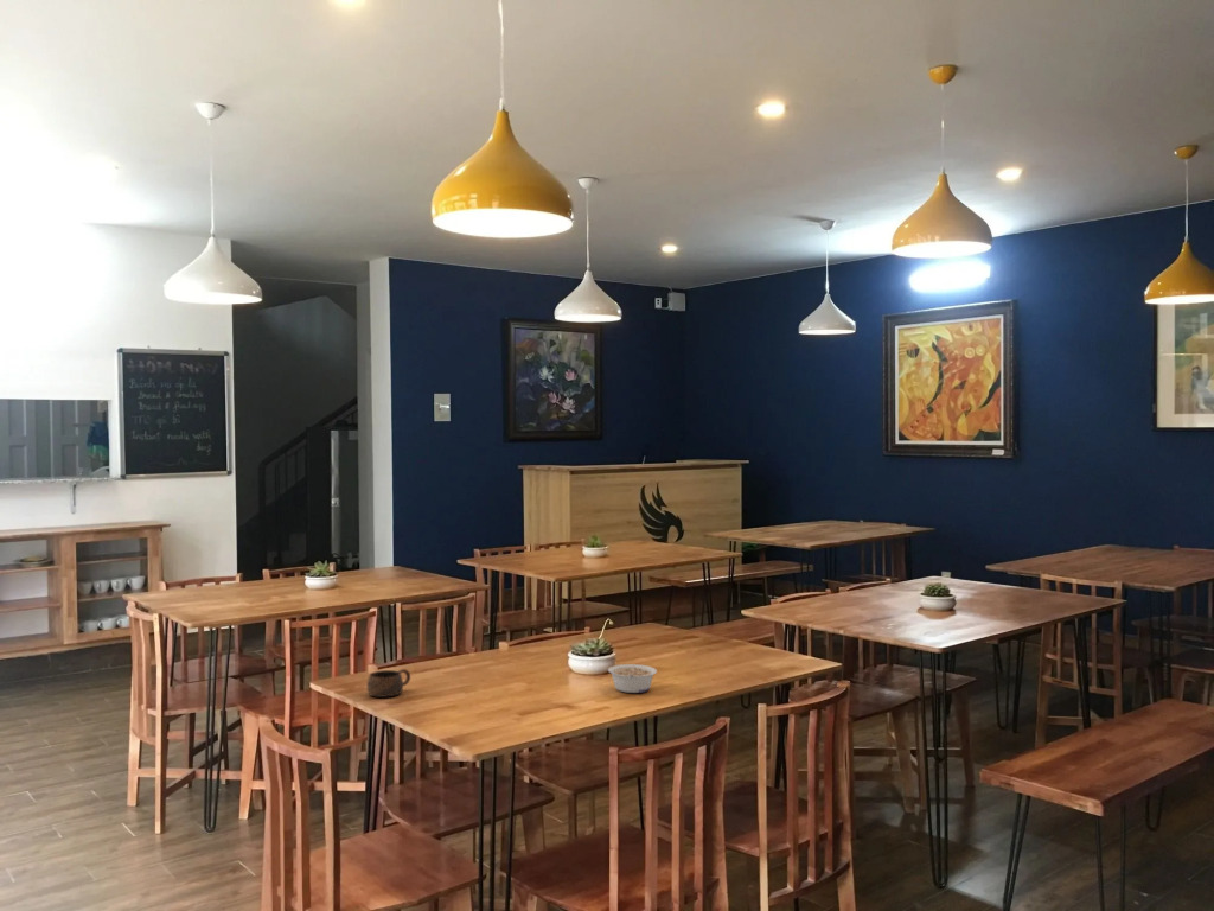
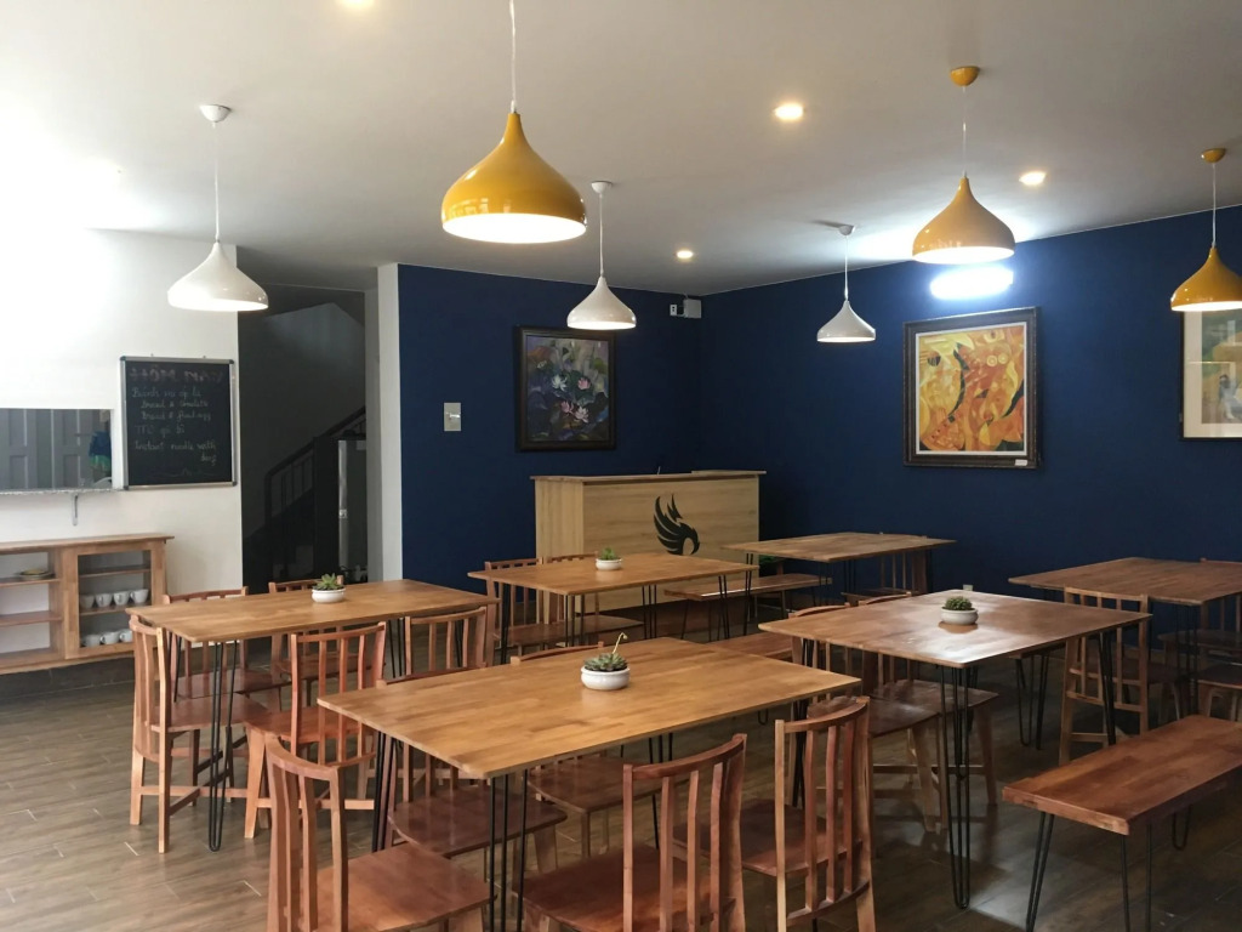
- cup (390, 682)
- legume (633, 677)
